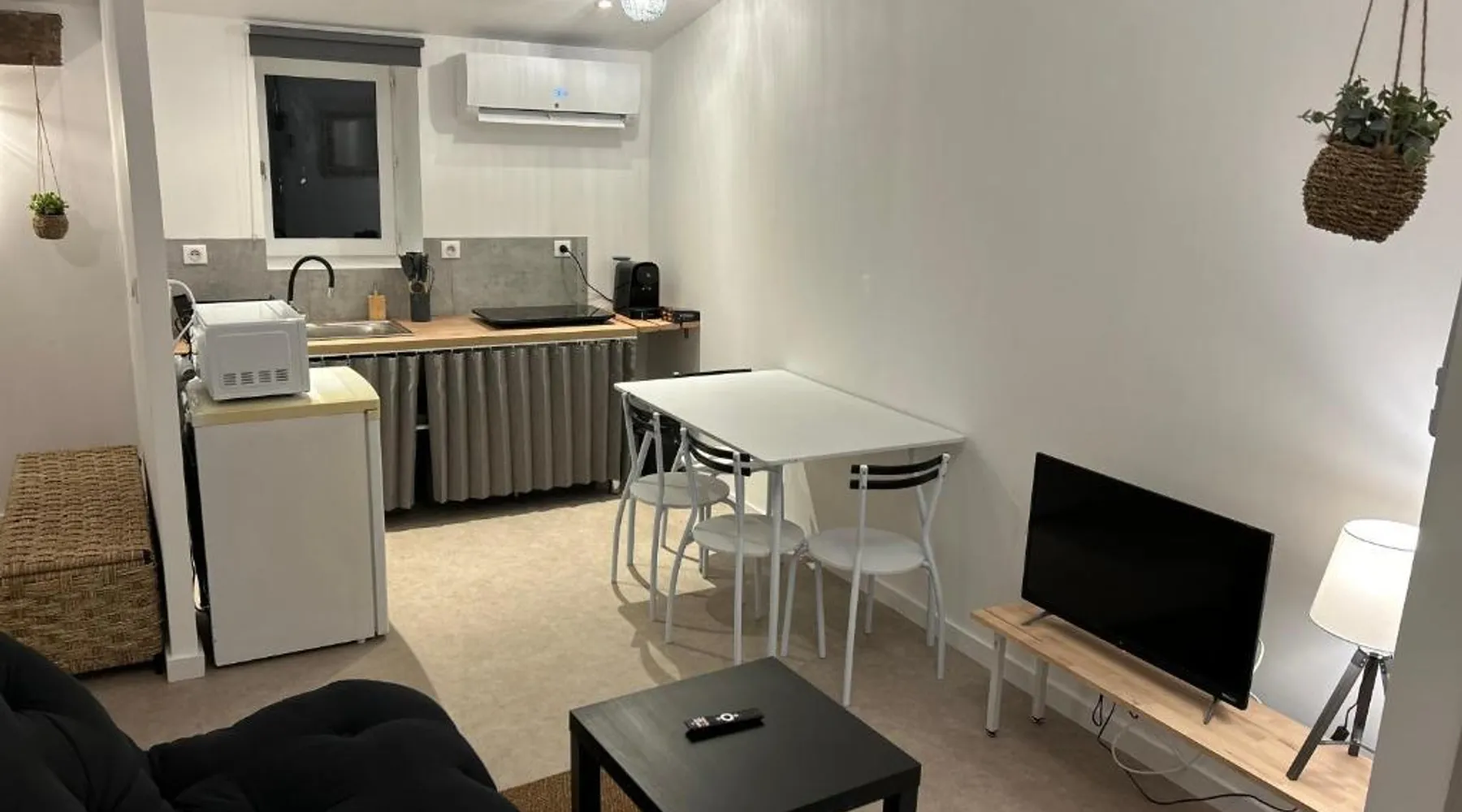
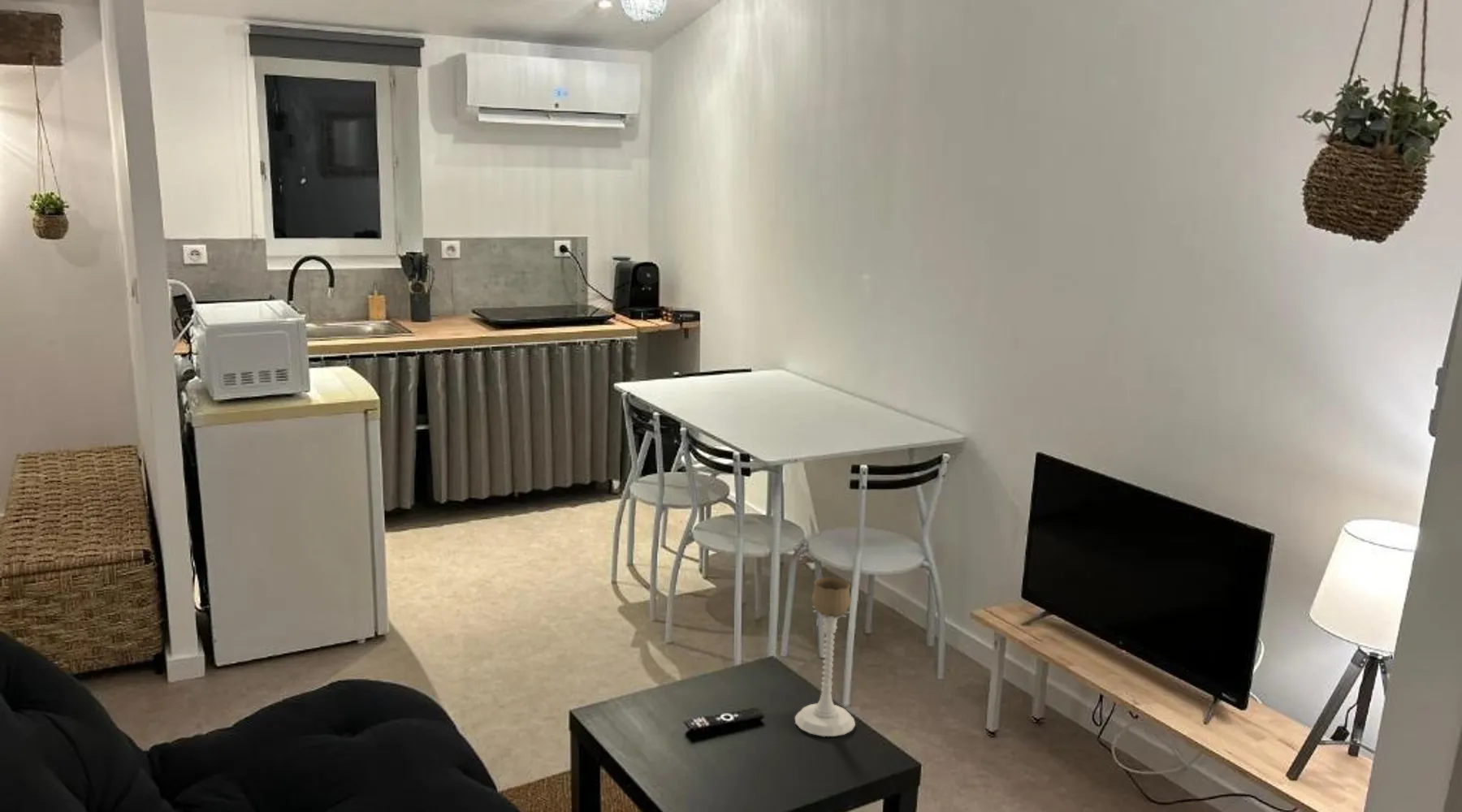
+ candle holder (828, 653)
